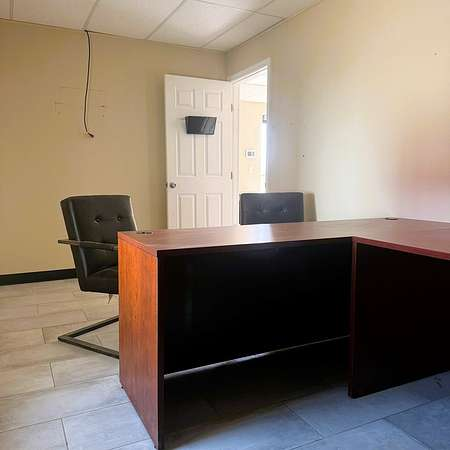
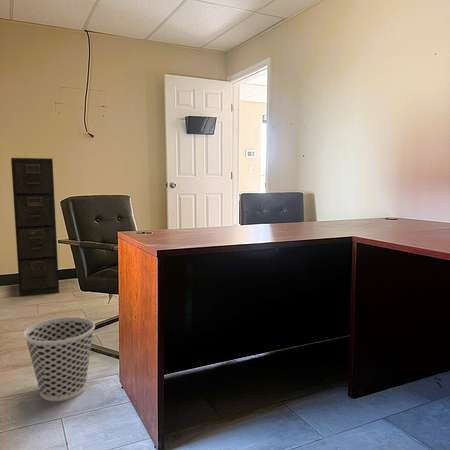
+ wastebasket (61, 359)
+ filing cabinet (36, 225)
